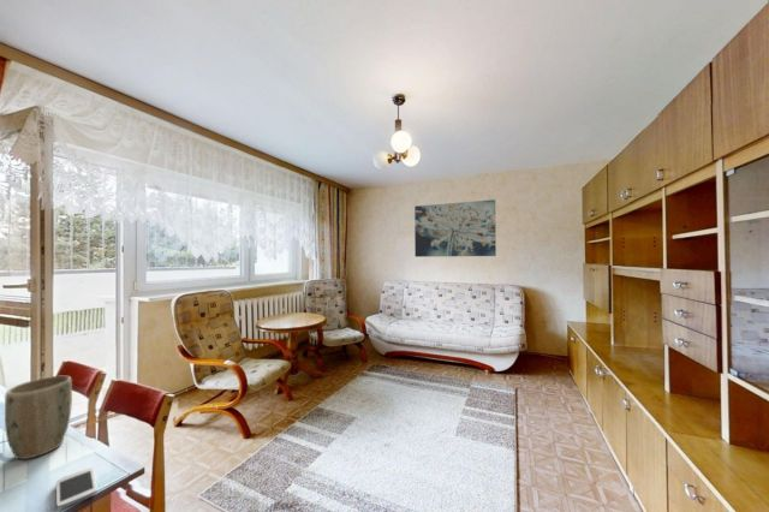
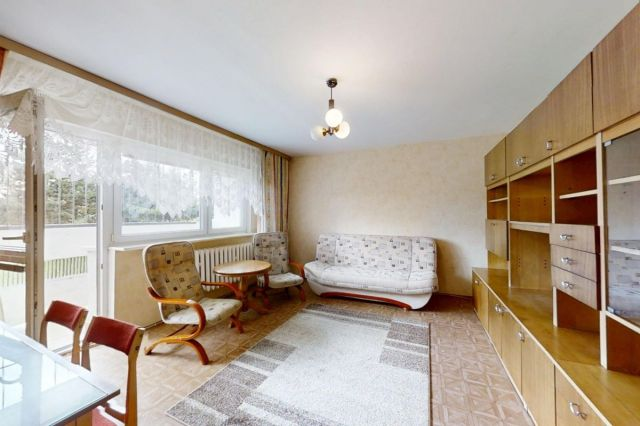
- smartphone (76, 487)
- wall art (453, 230)
- plant pot (40, 416)
